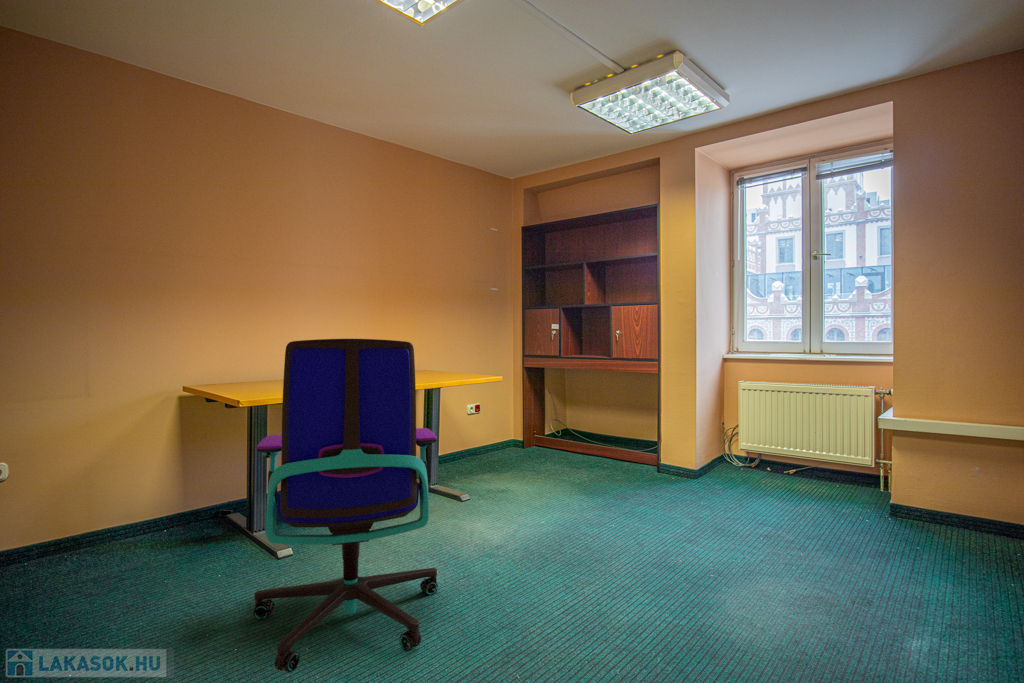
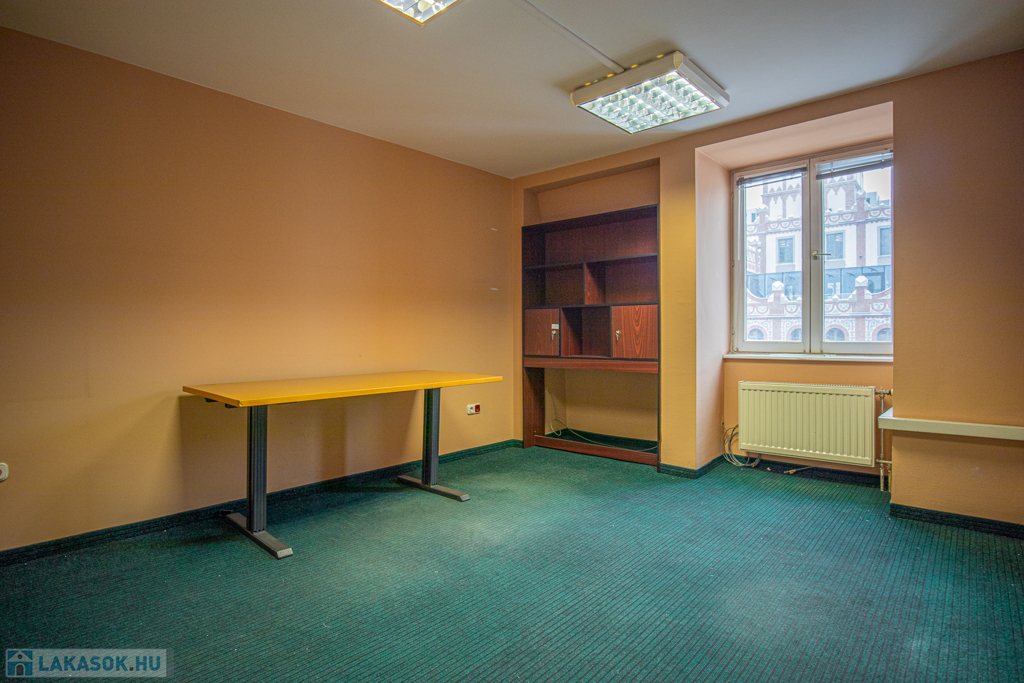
- office chair (351, 476)
